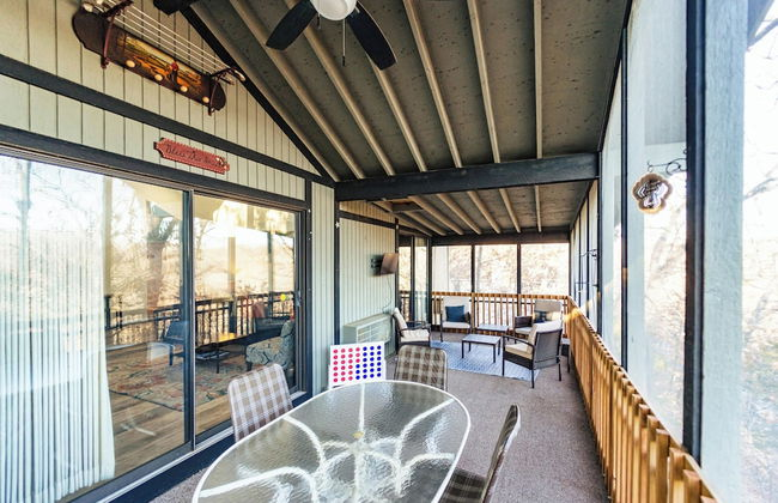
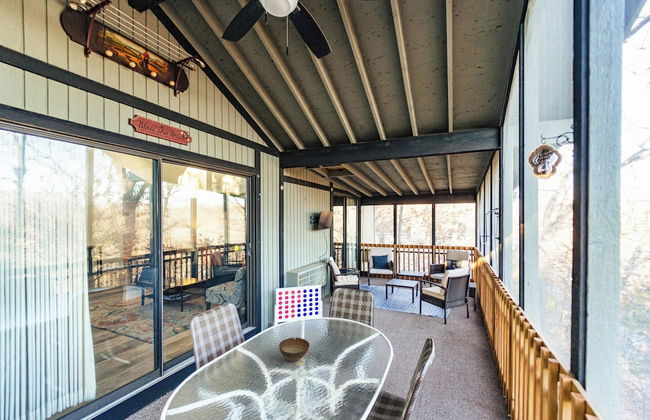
+ bowl (294, 351)
